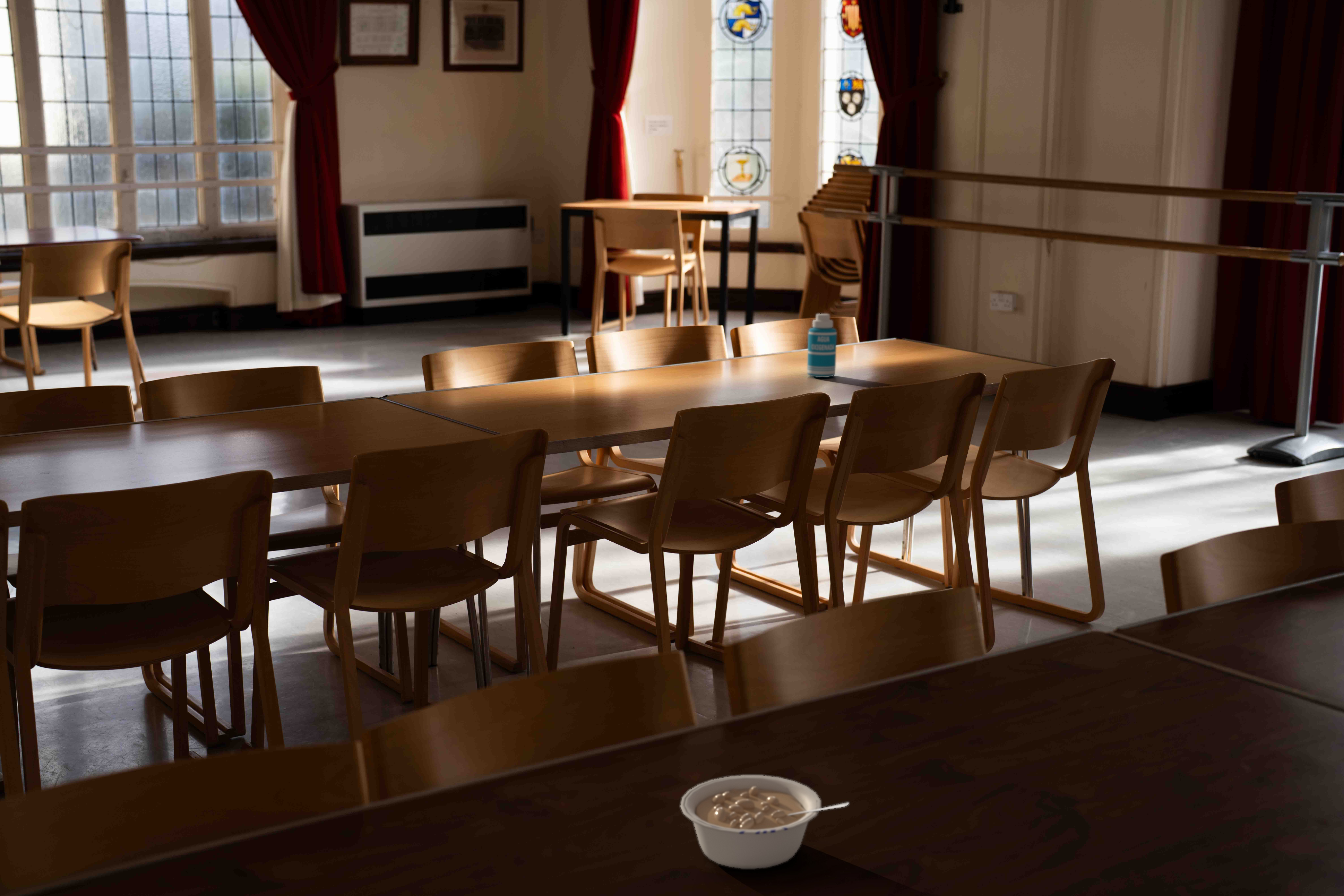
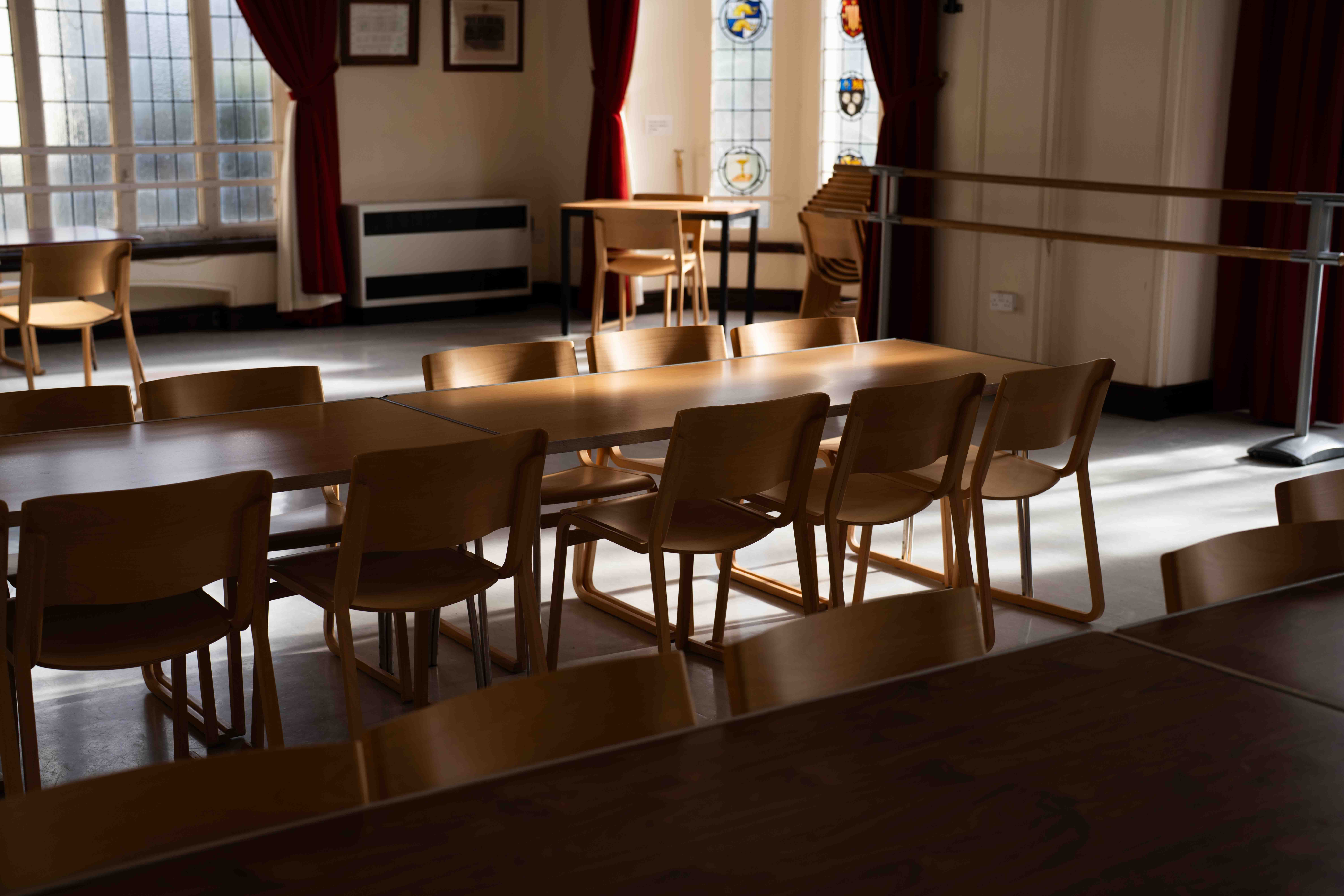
- bottle (822, 345)
- legume (756, 820)
